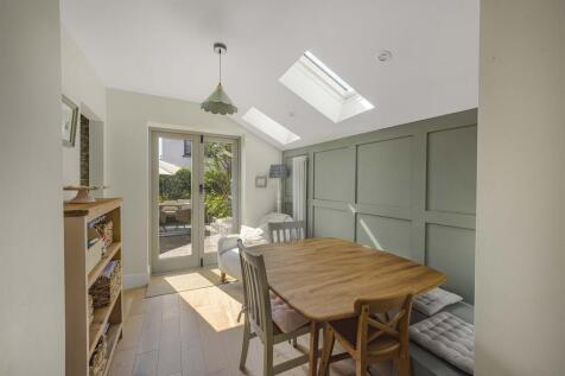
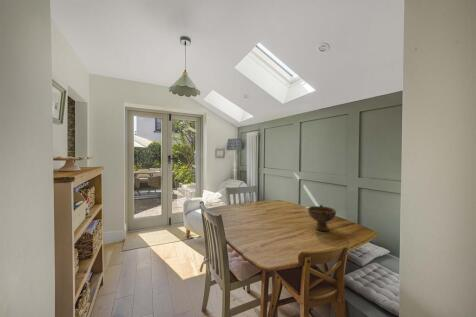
+ bowl (321, 218)
